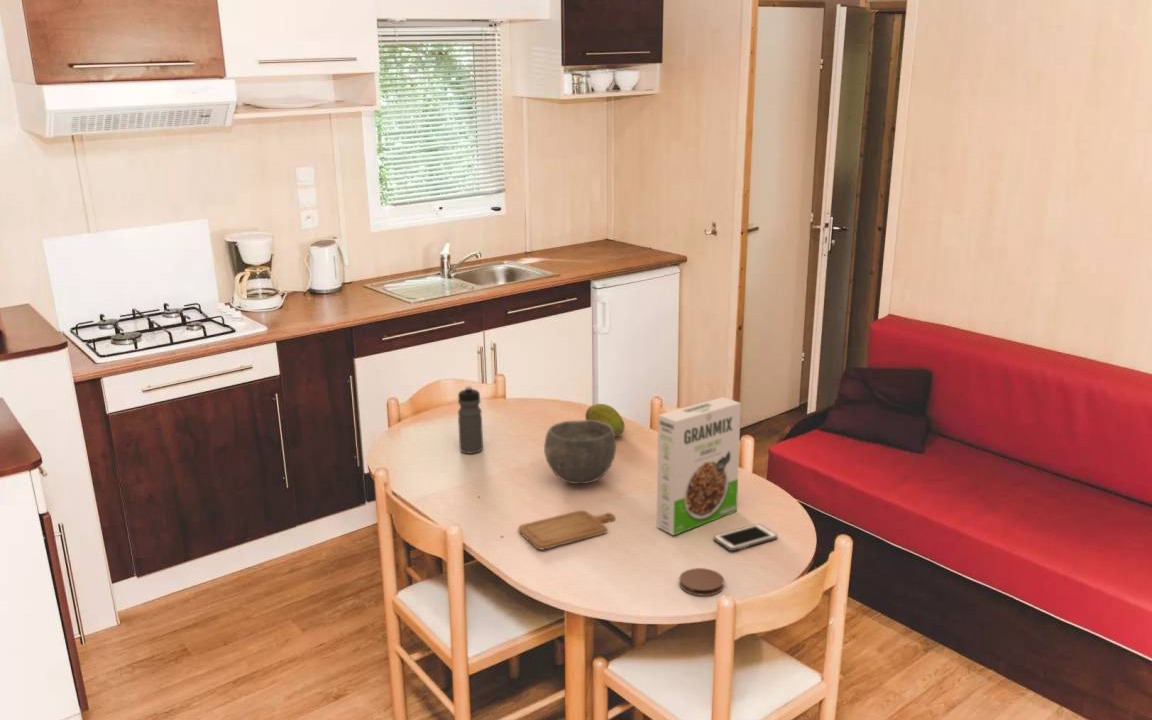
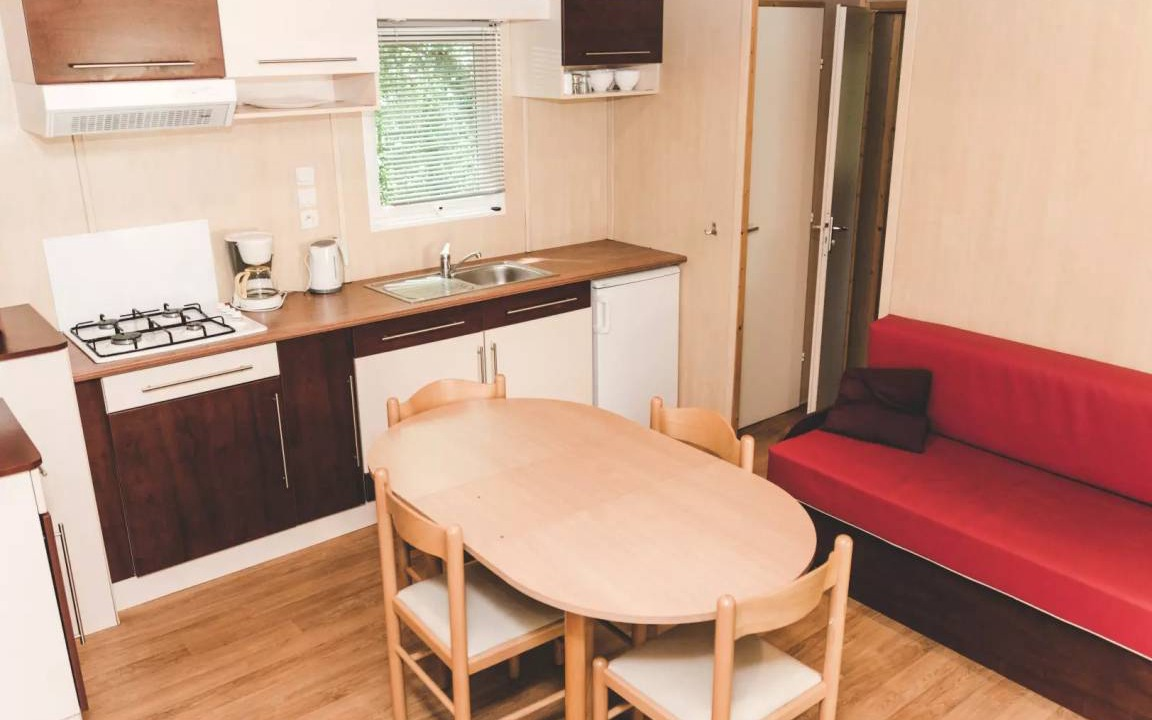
- water bottle (470, 418)
- cell phone (745, 537)
- coaster (701, 581)
- cereal box (698, 464)
- fruit (606, 419)
- chopping board (571, 526)
- bowl (580, 454)
